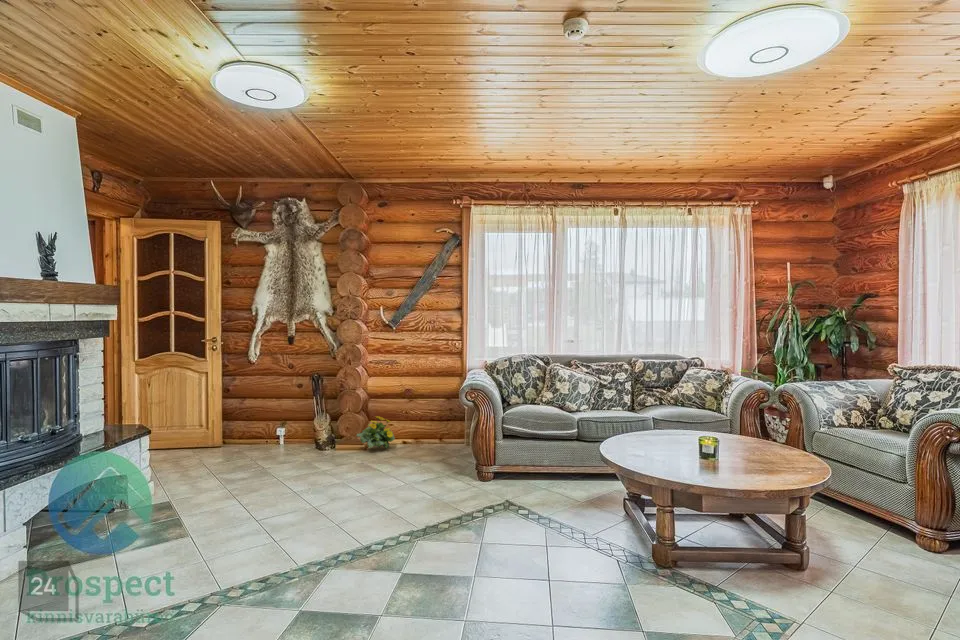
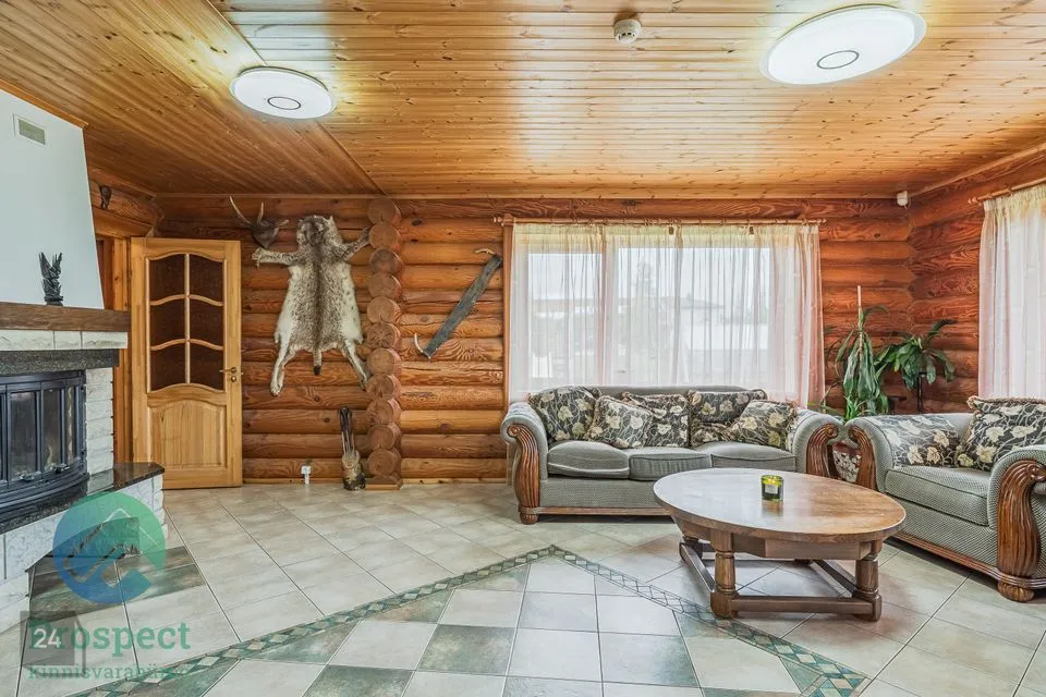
- flowering plant (376, 433)
